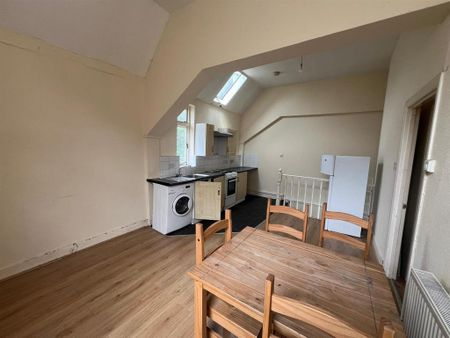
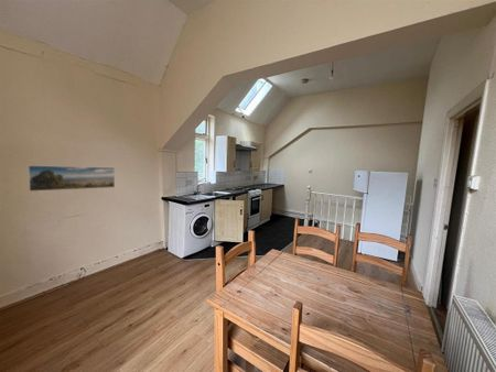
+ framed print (76, 177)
